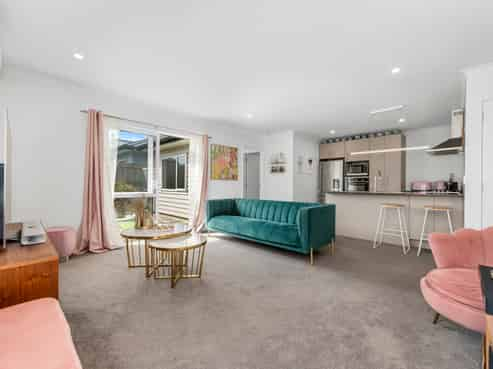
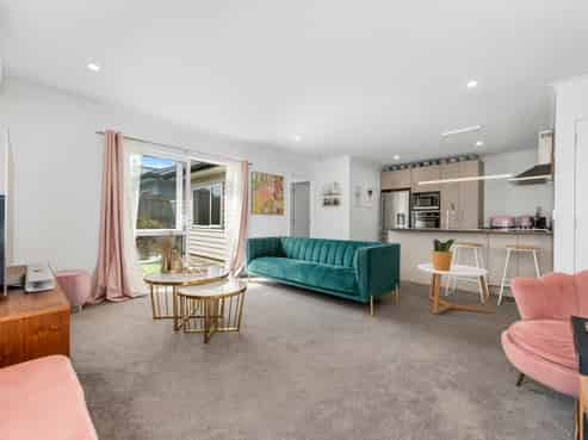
+ potted plant (442, 253)
+ coffee table (439, 287)
